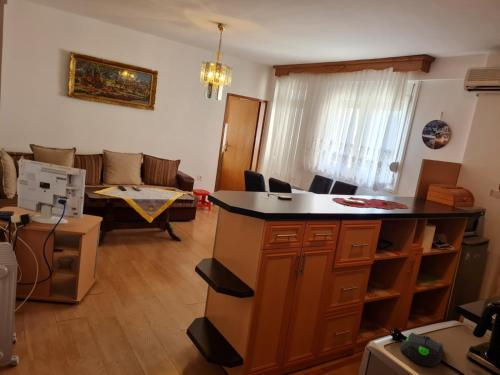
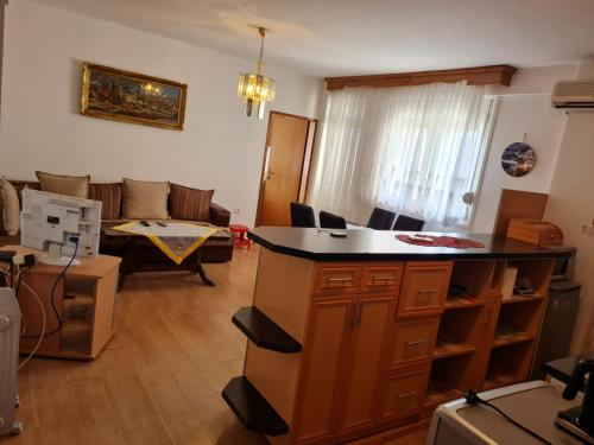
- computer mouse (422, 344)
